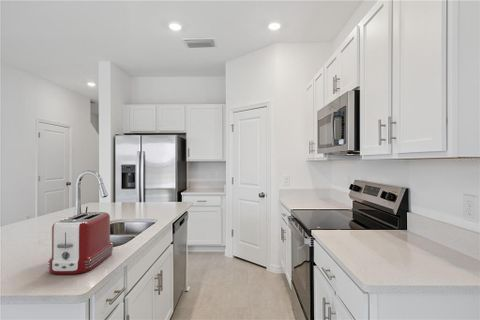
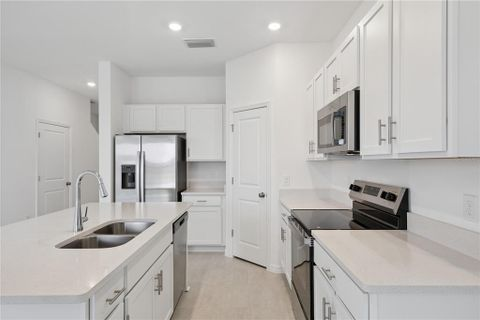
- toaster (83, 239)
